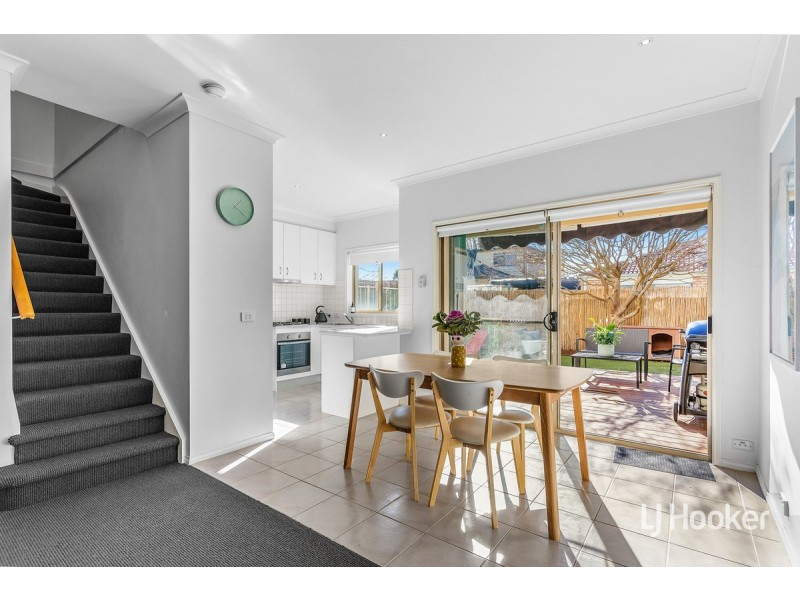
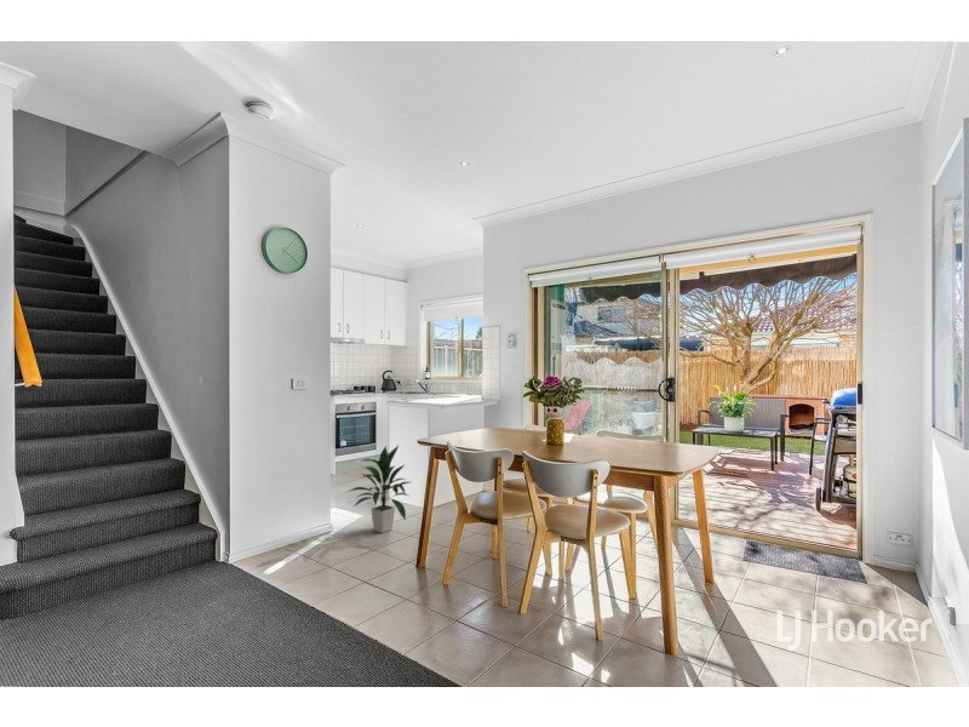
+ indoor plant (383, 488)
